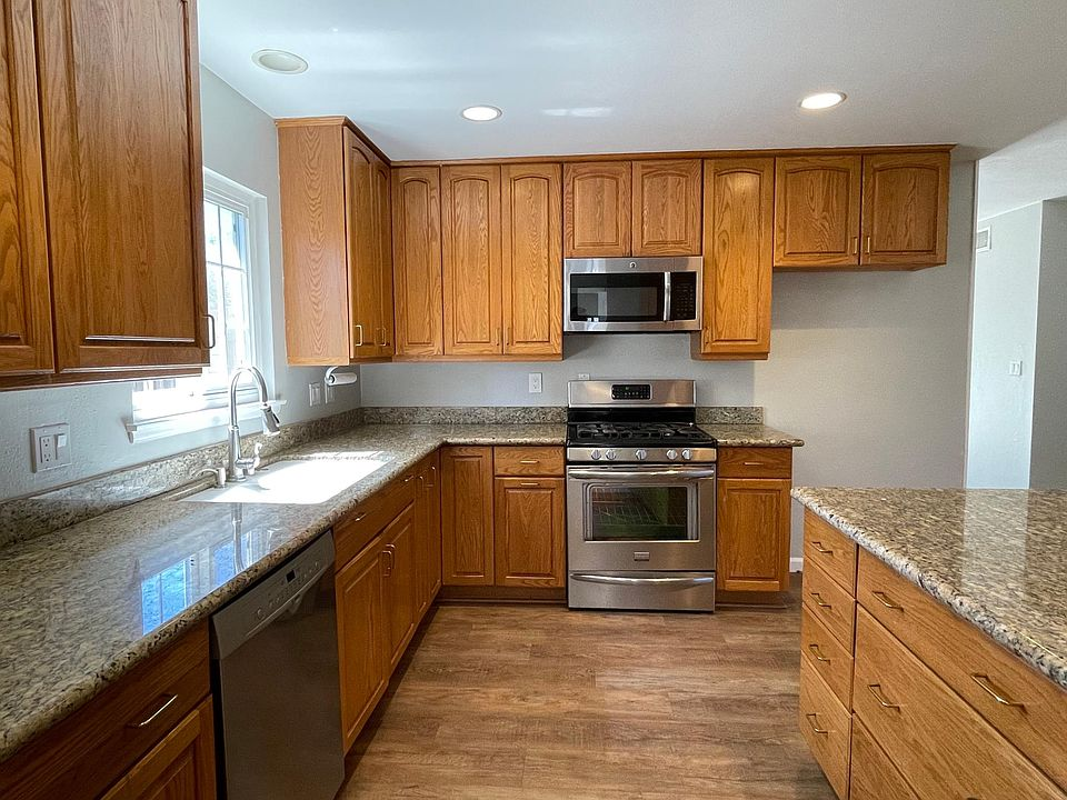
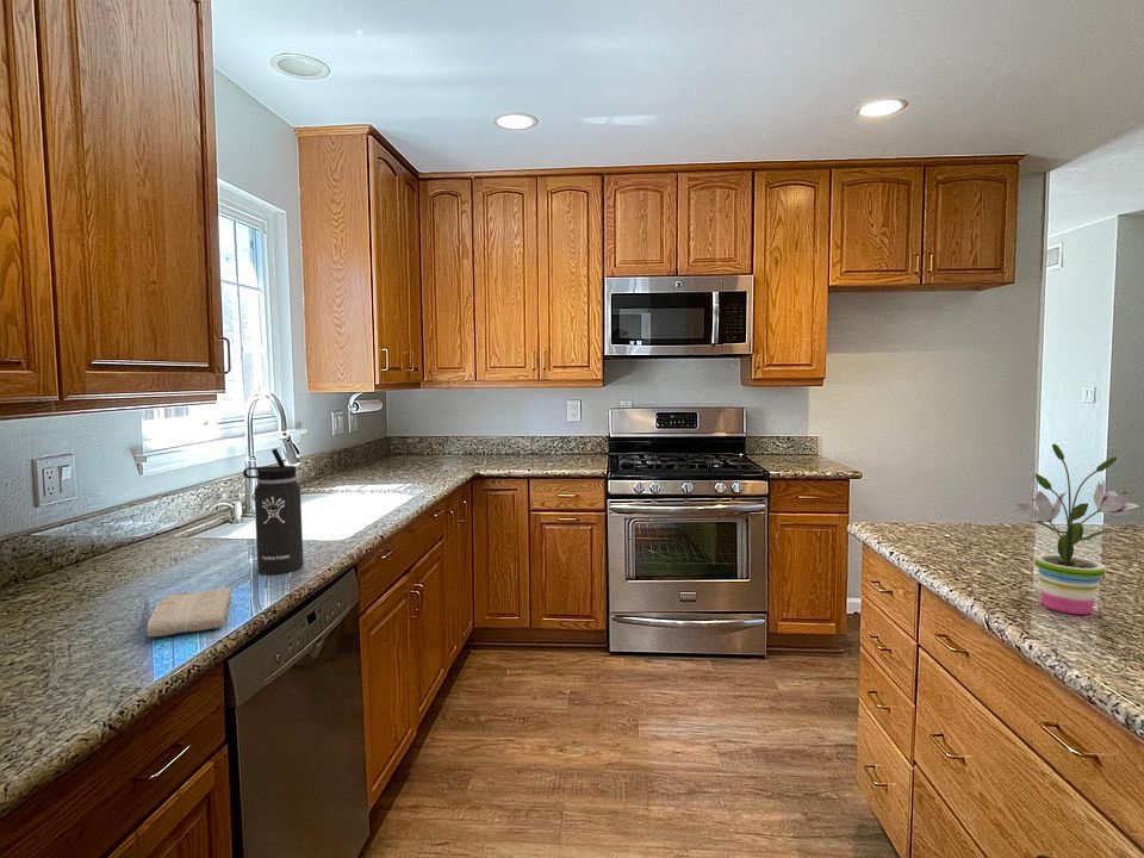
+ potted plant (1074, 523)
+ thermos bottle (273, 508)
+ washcloth (193, 609)
